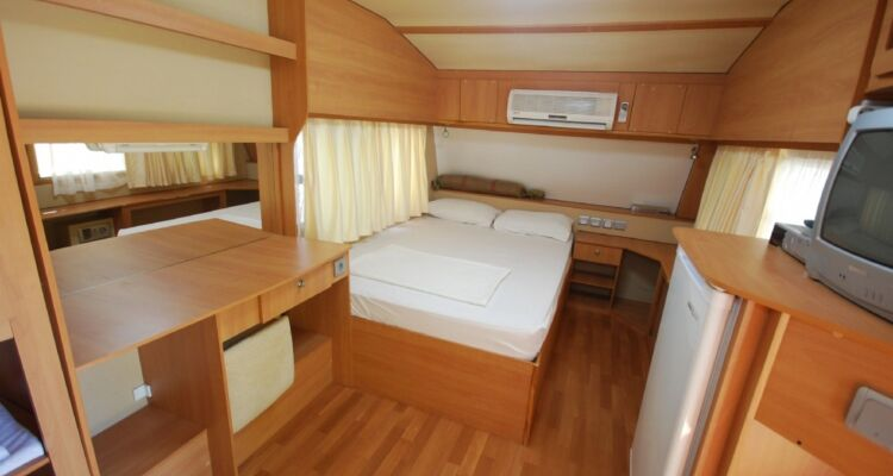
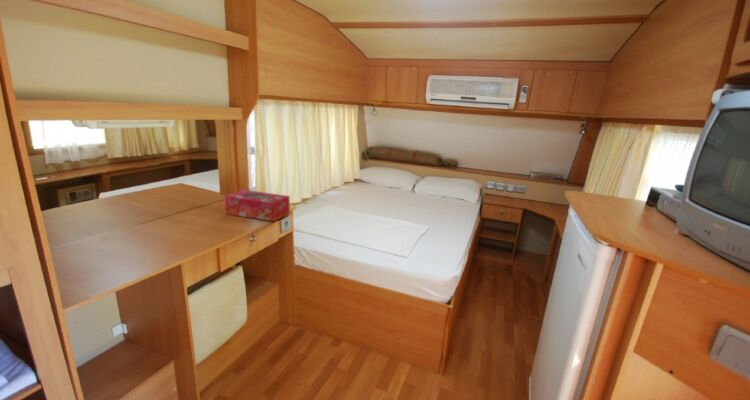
+ tissue box (258, 204)
